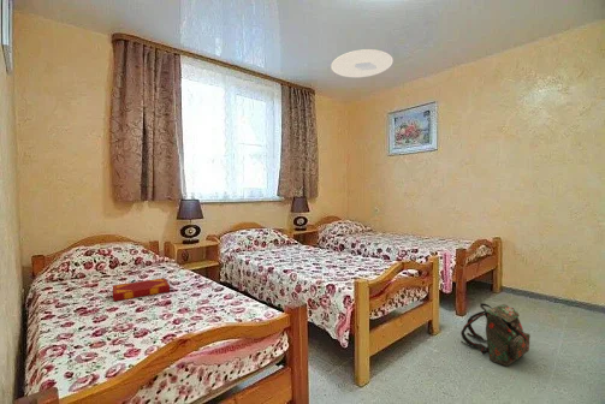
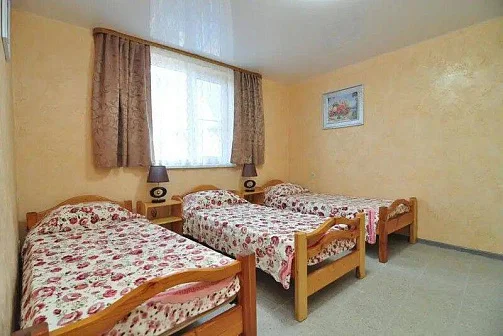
- hardback book (141, 289)
- backpack (490, 327)
- ceiling light (361, 61)
